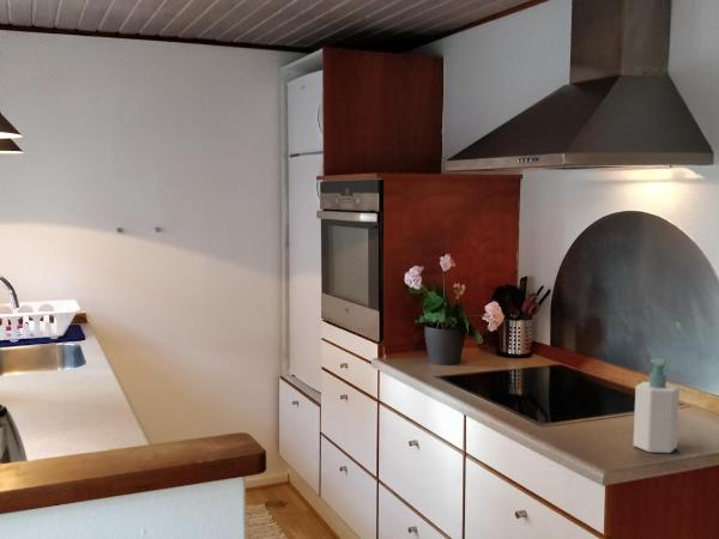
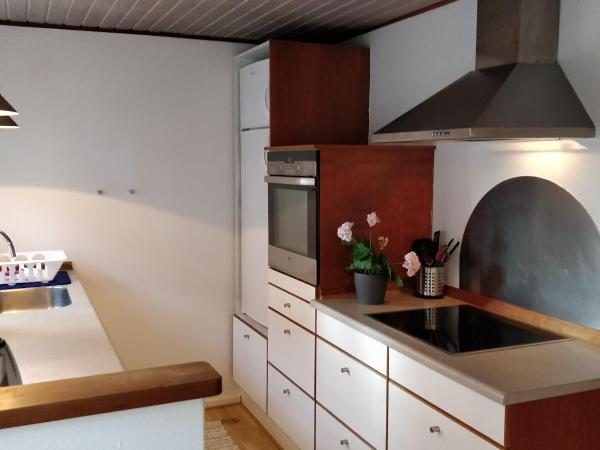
- soap bottle (657, 404)
